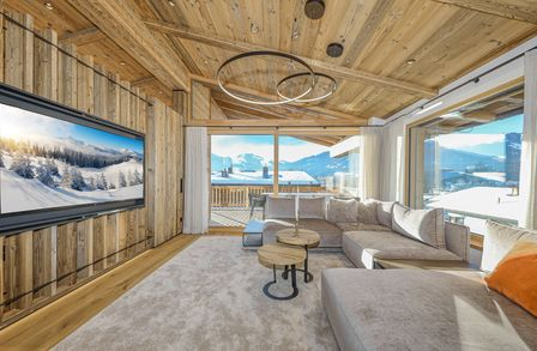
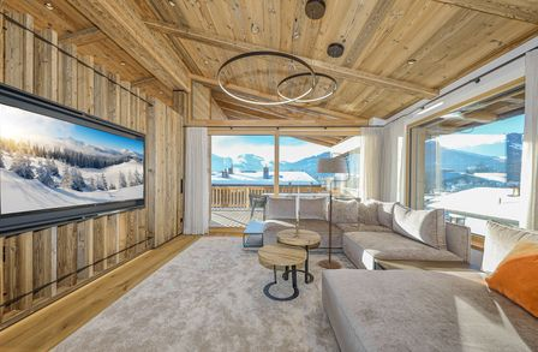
+ floor lamp (330, 208)
